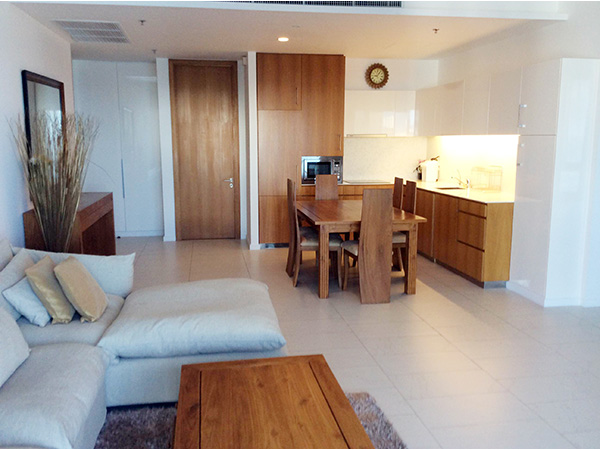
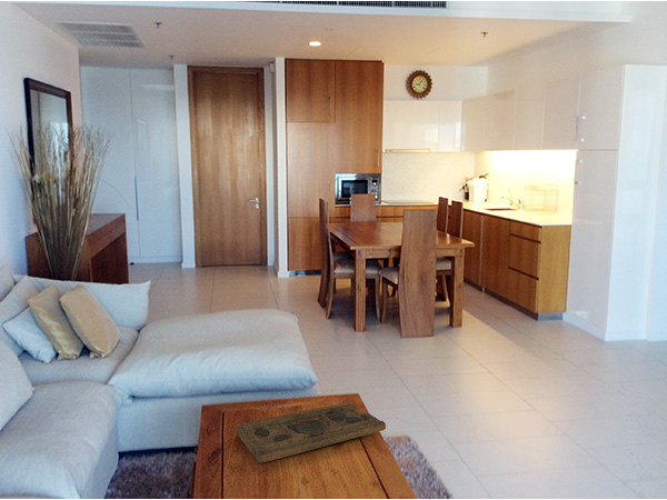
+ decorative tray (310, 428)
